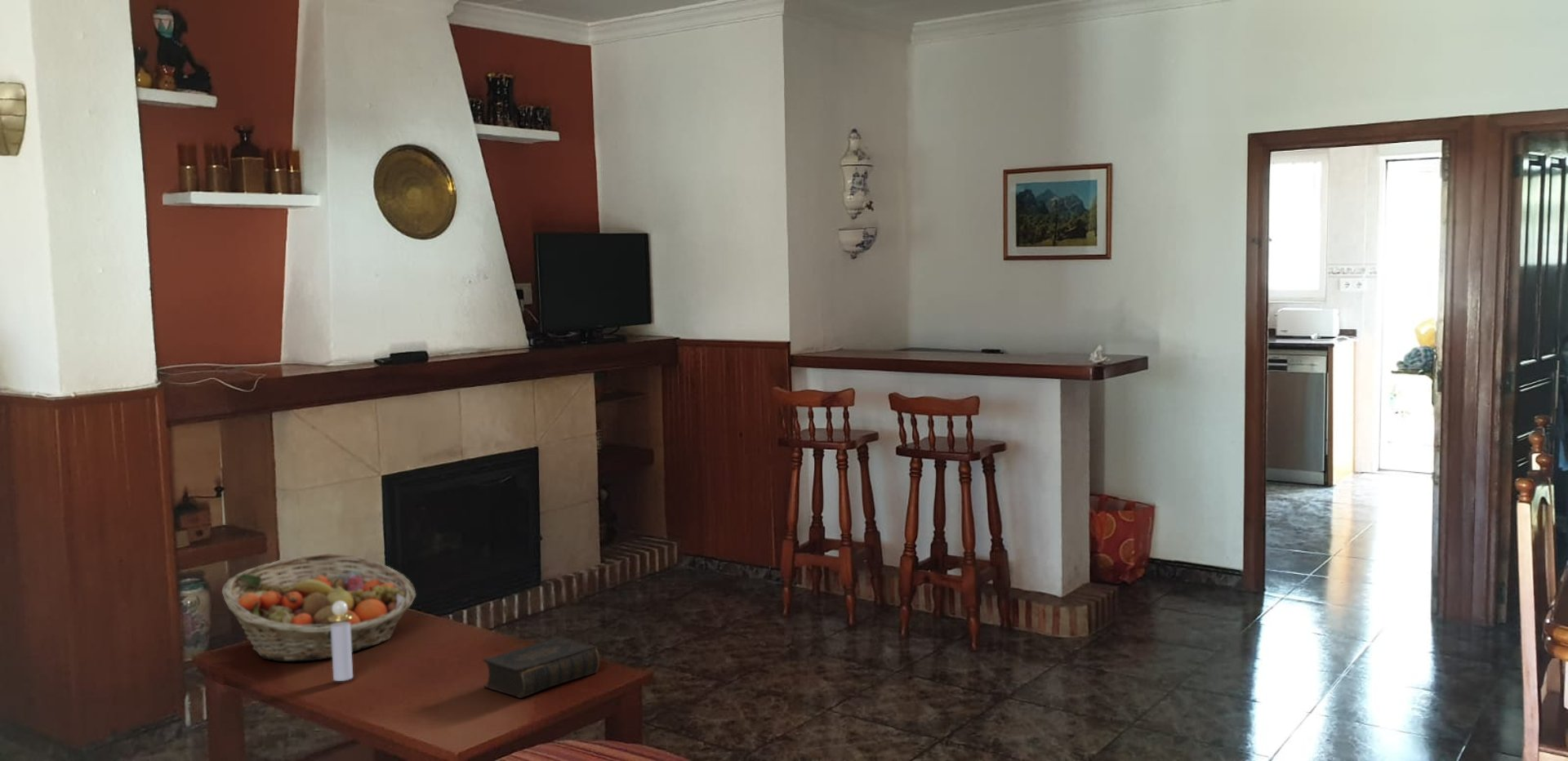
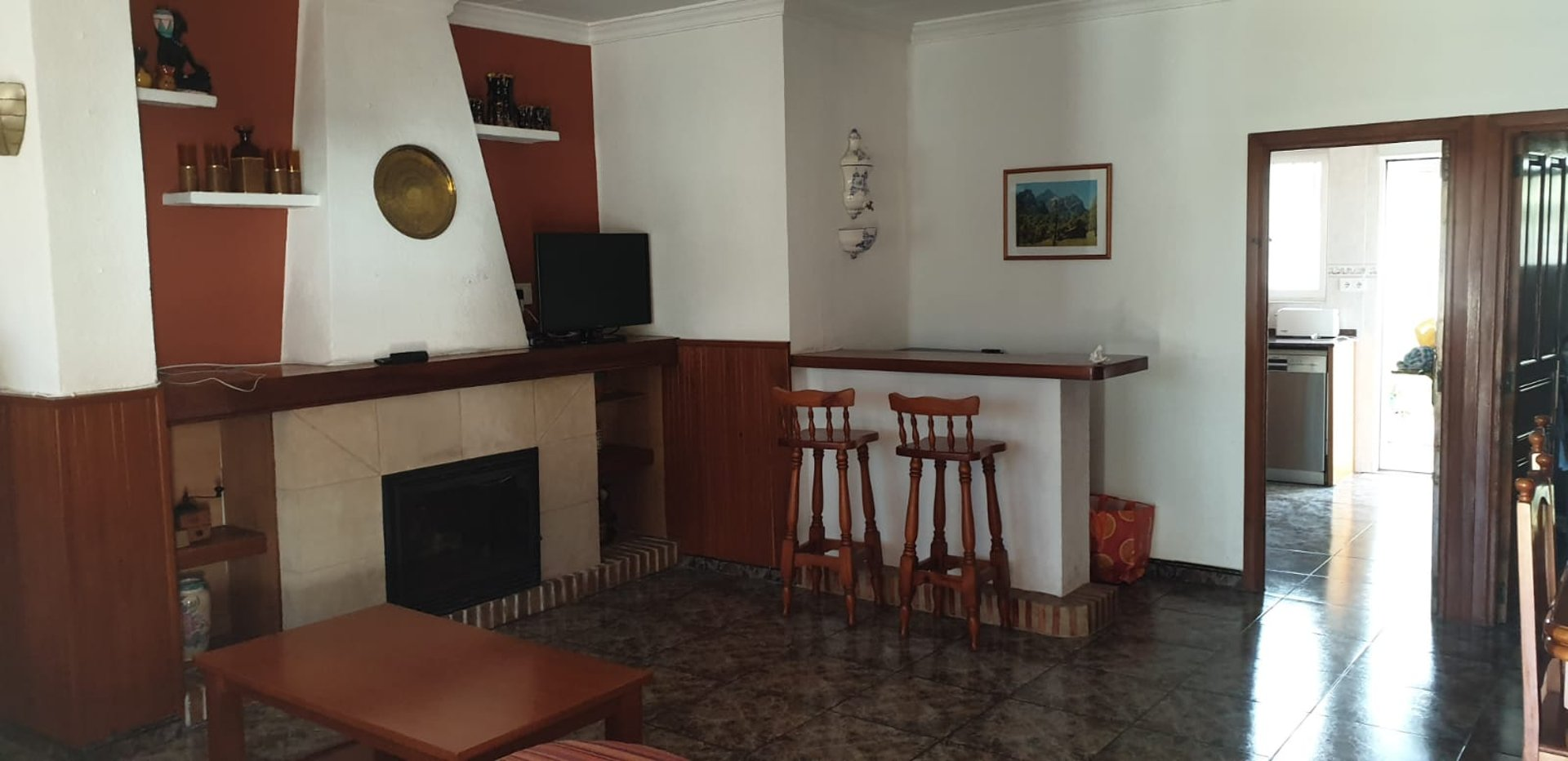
- fruit basket (322, 604)
- perfume bottle (341, 641)
- book (541, 665)
